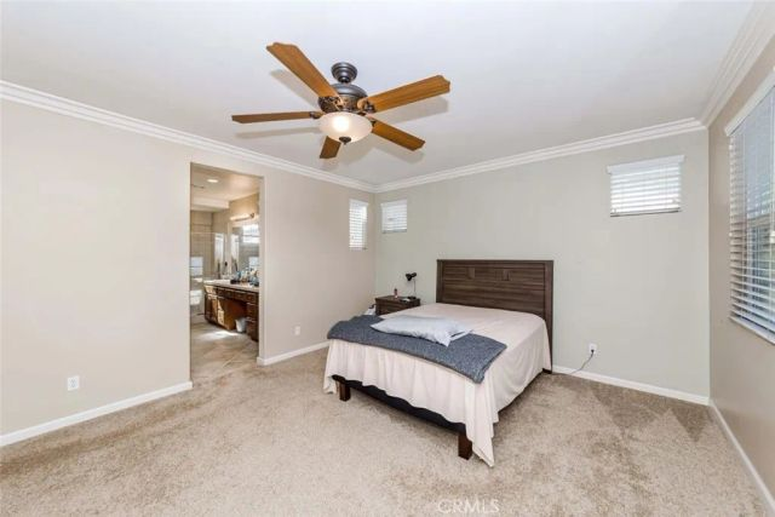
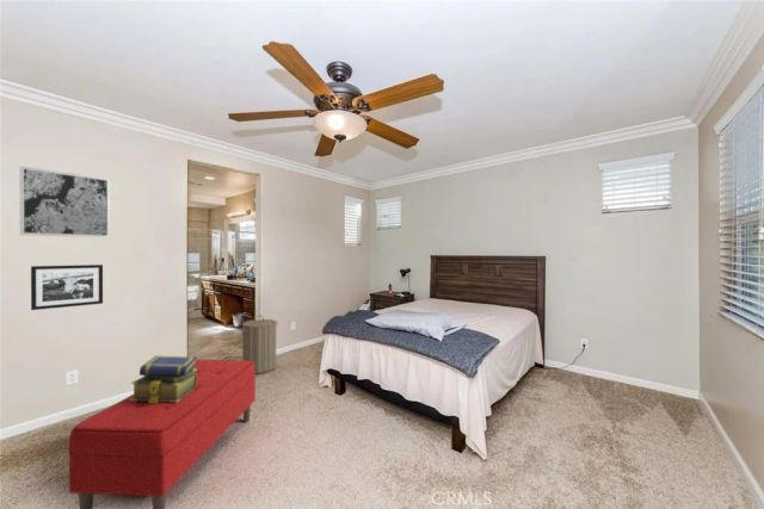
+ wall art (68, 204)
+ picture frame (68, 285)
+ bench (184, 422)
+ laundry hamper (259, 341)
+ stack of books (168, 375)
